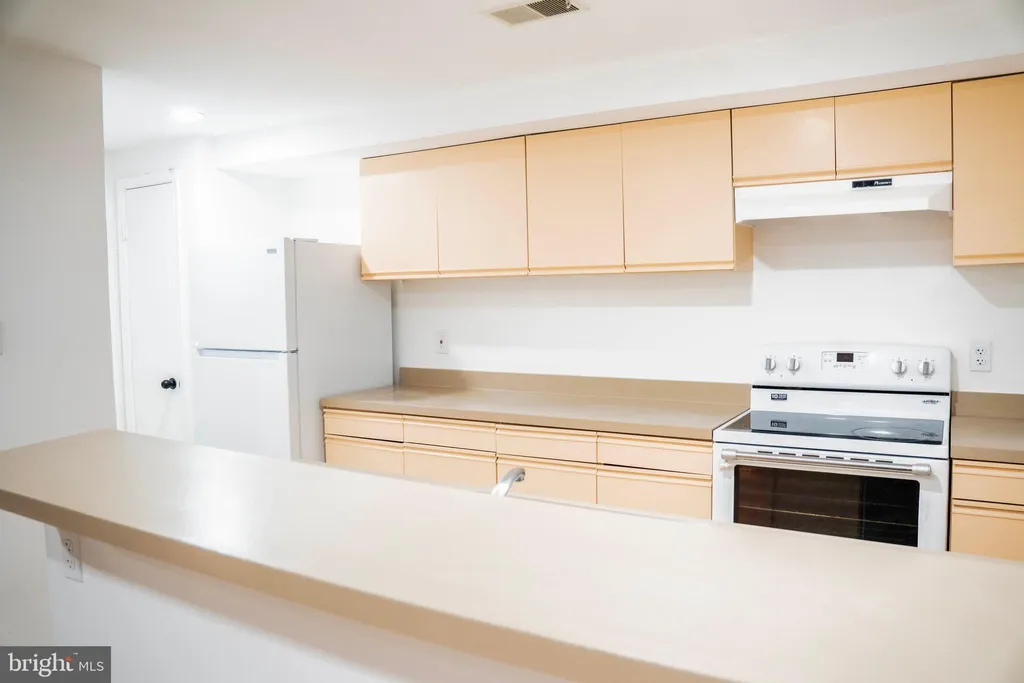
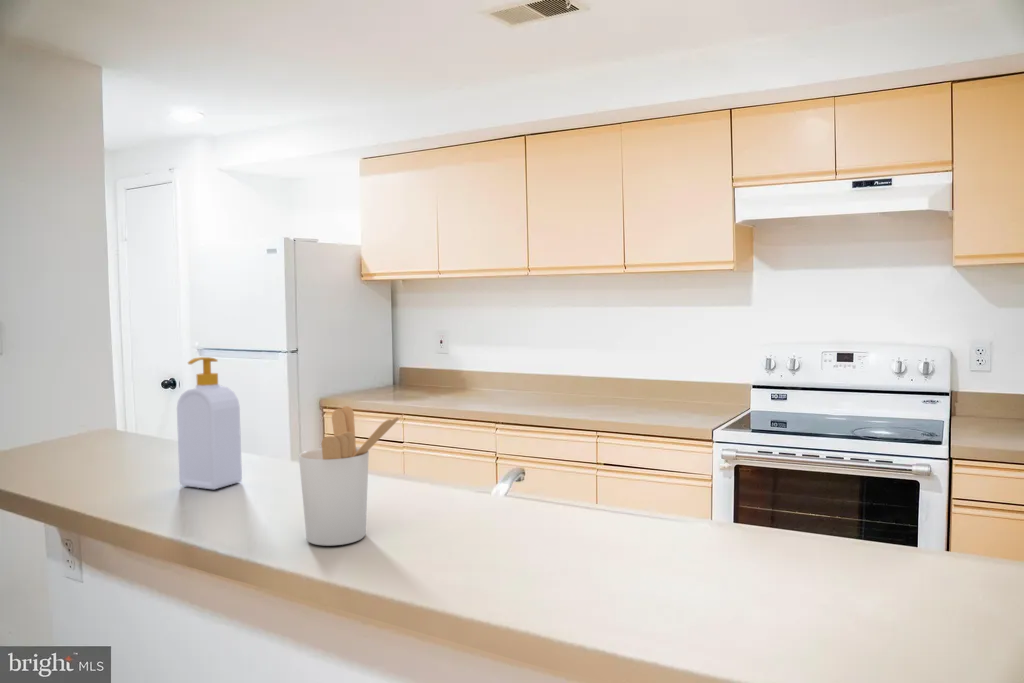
+ soap bottle (207, 421)
+ utensil holder (352, 473)
